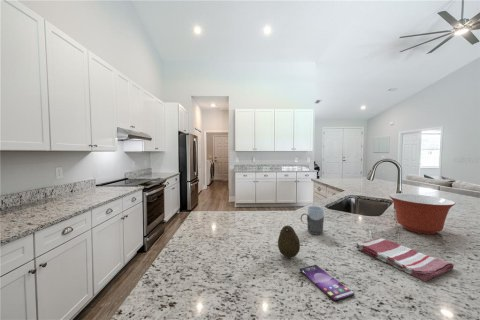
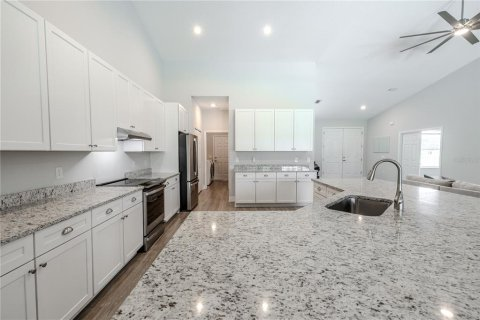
- mixing bowl (419, 213)
- fruit (288, 240)
- mug (311, 220)
- dish towel (399, 254)
- smartphone (324, 280)
